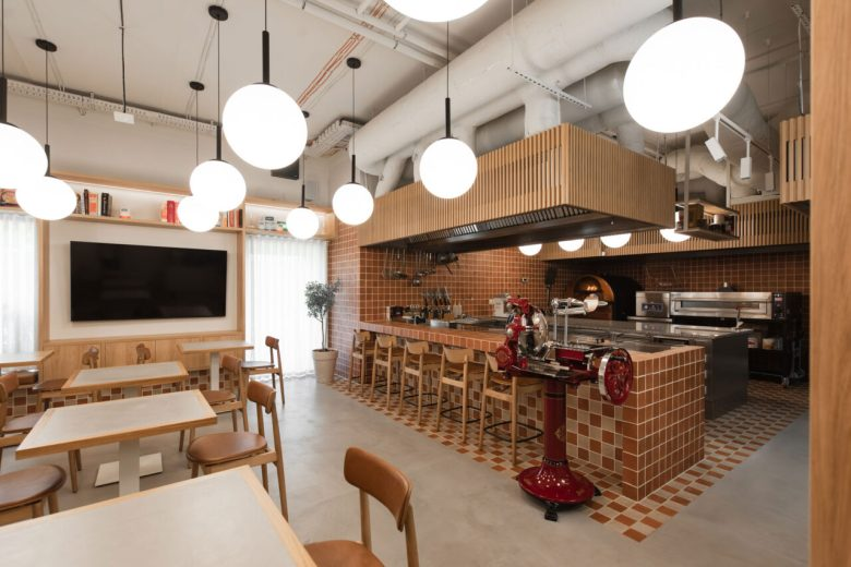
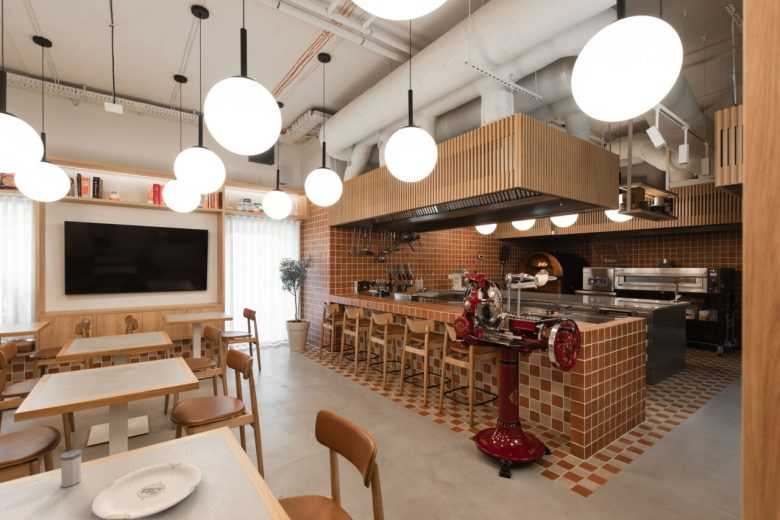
+ salt shaker (71, 467)
+ plate (150, 491)
